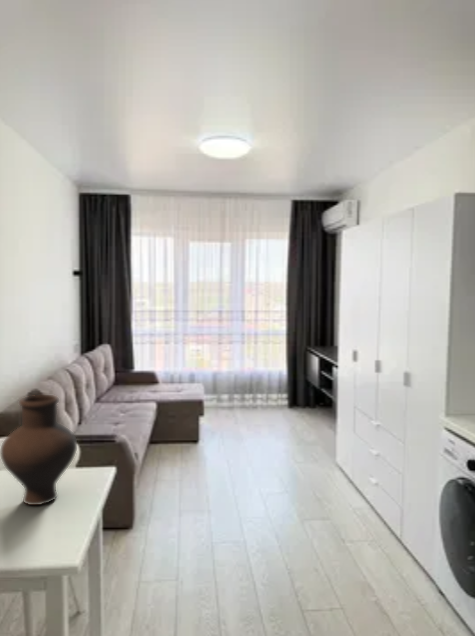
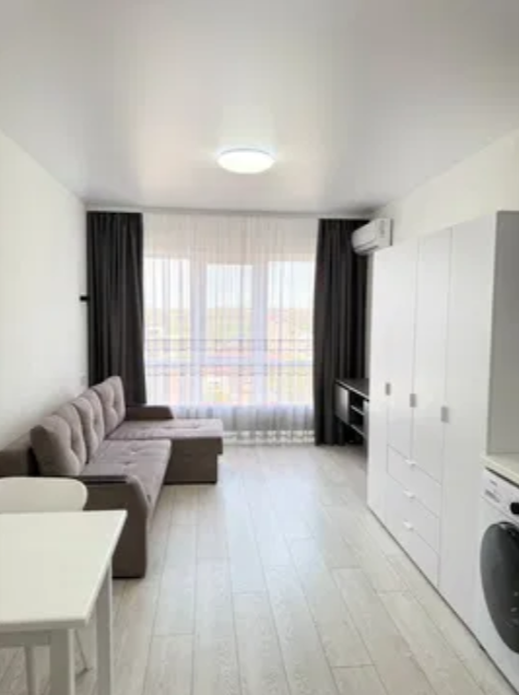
- vase (39, 449)
